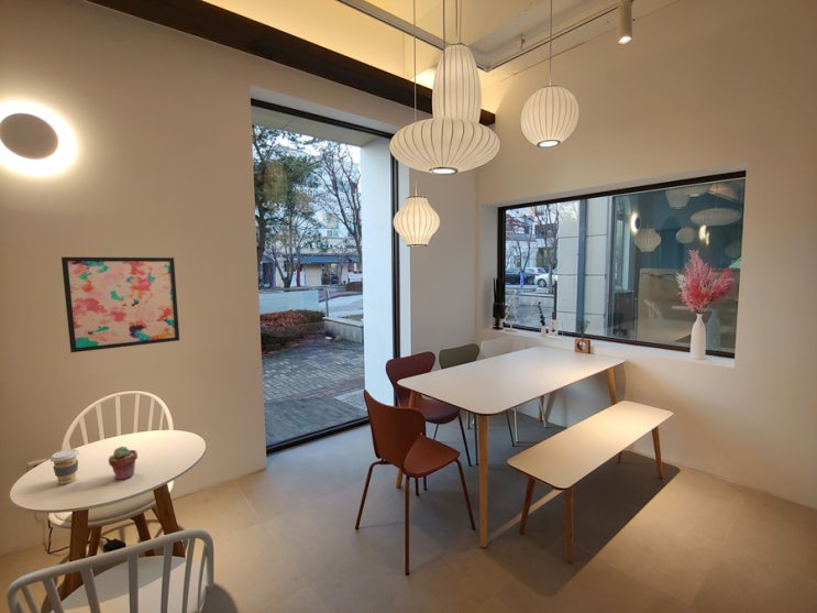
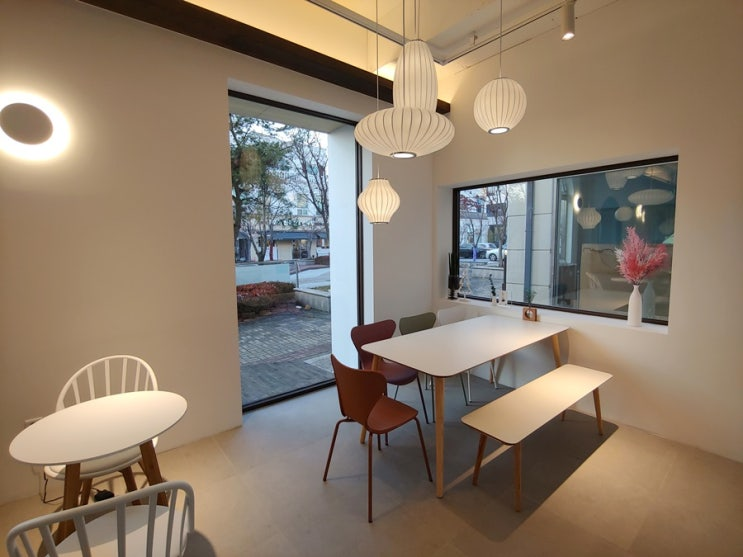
- wall art (124, 302)
- coffee cup (66, 467)
- potted succulent (123, 461)
